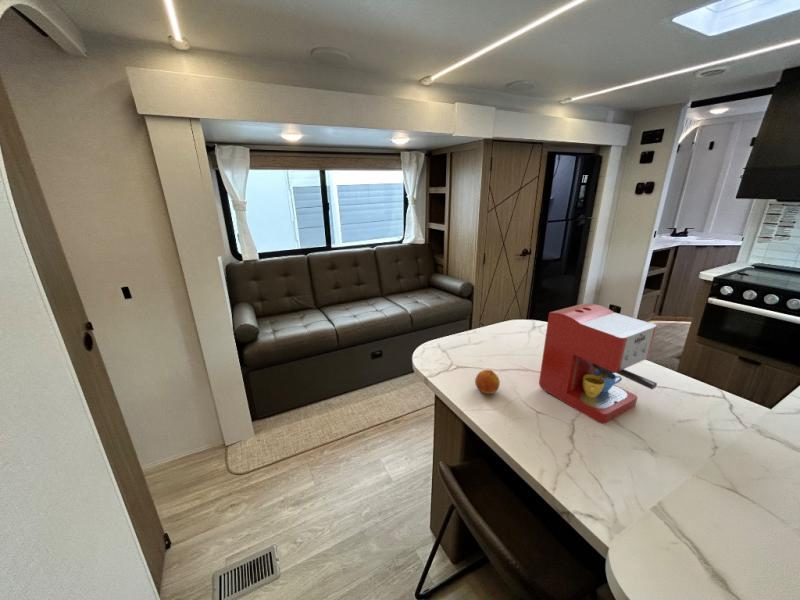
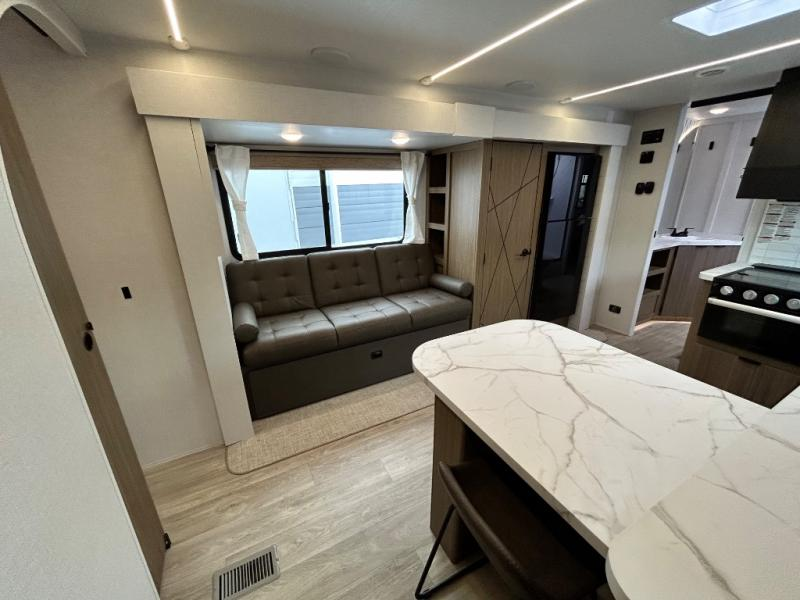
- fruit (487, 381)
- coffee maker (591, 357)
